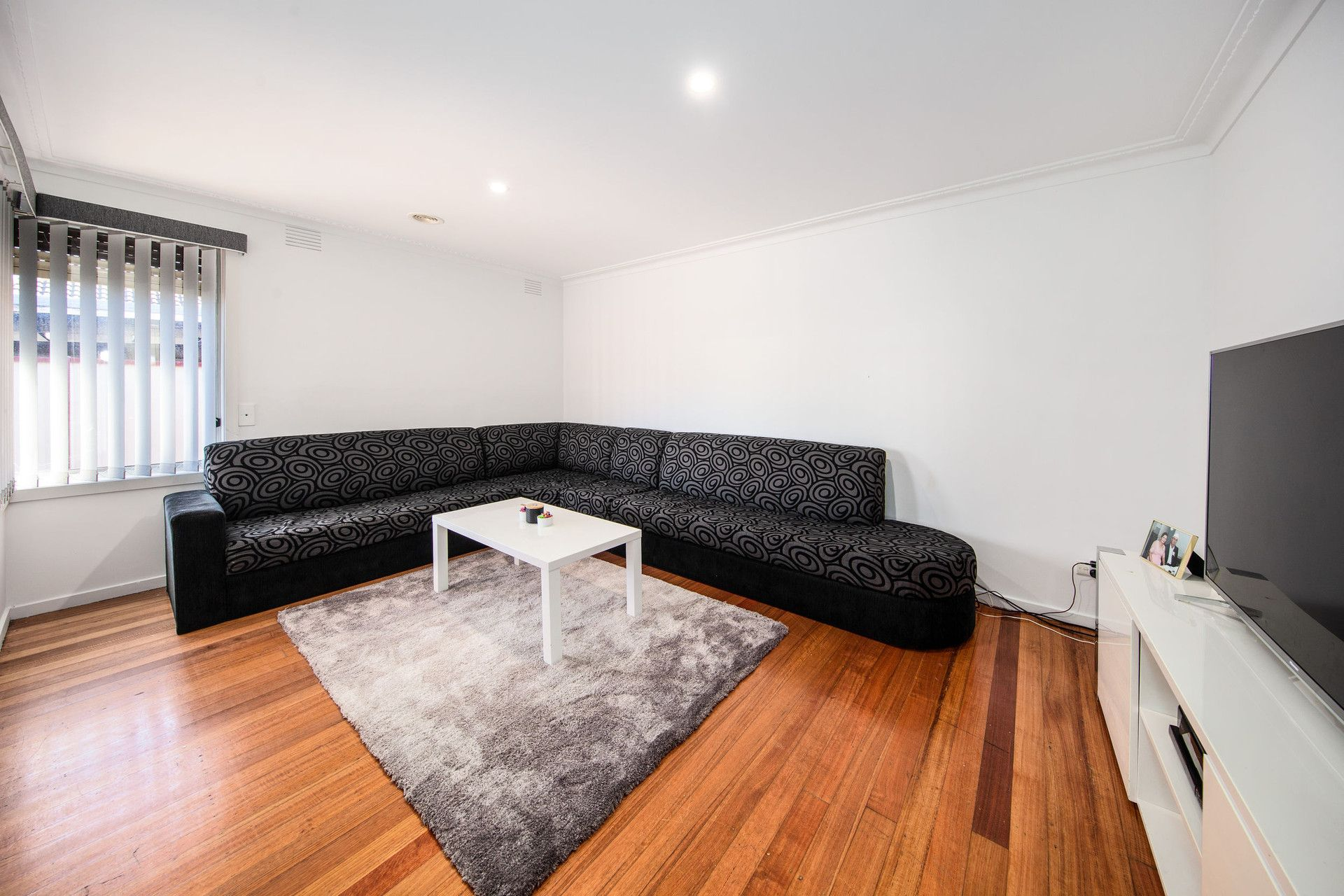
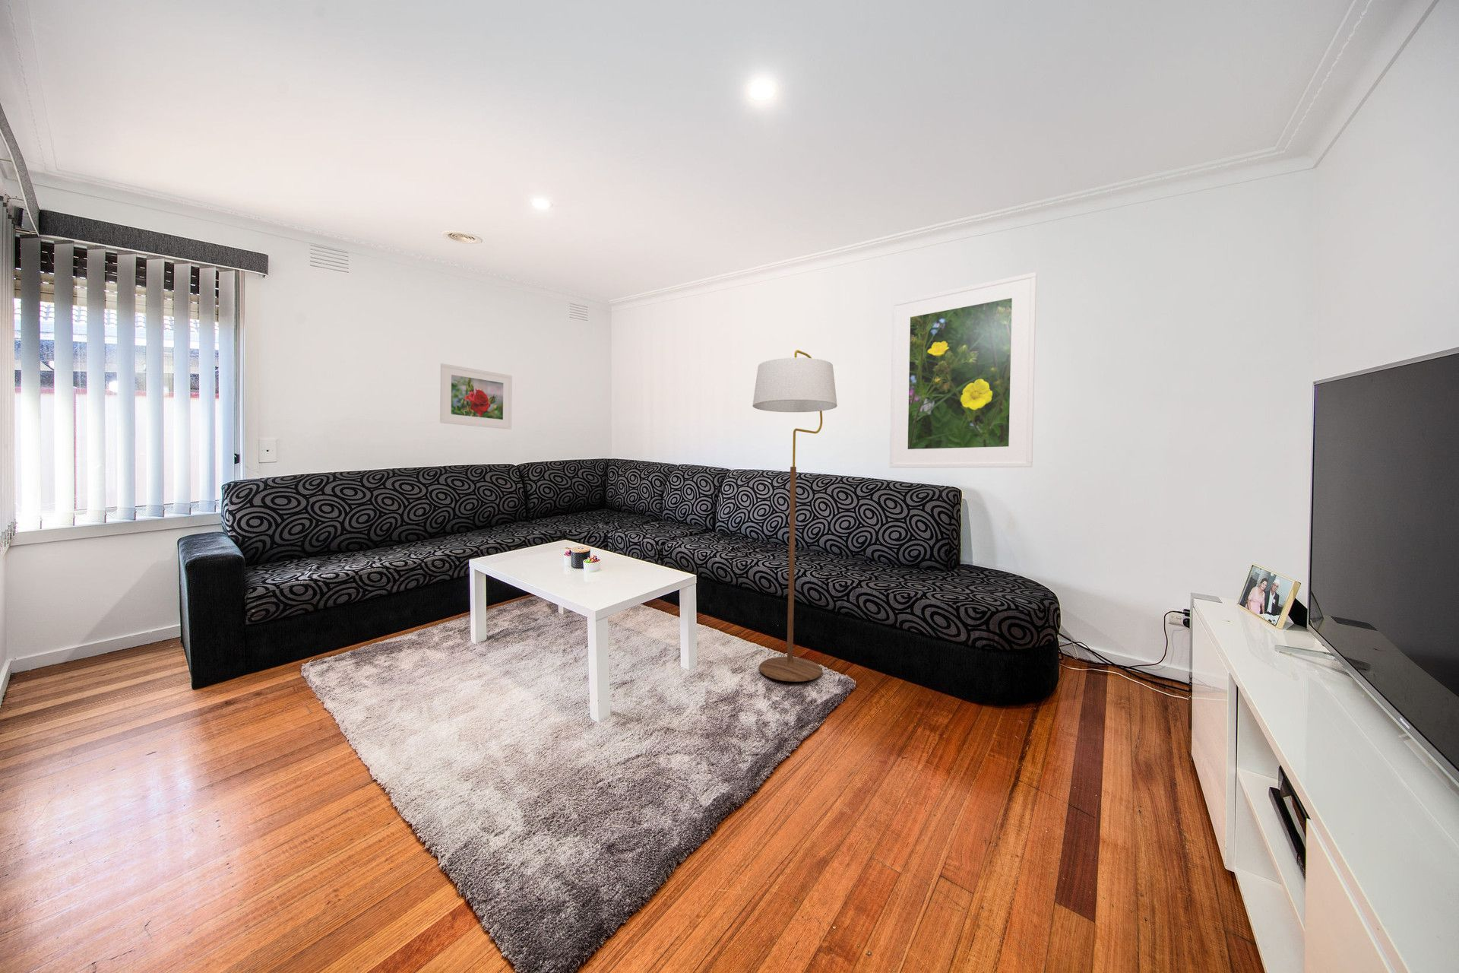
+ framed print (478, 397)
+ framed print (956, 378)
+ floor lamp (795, 509)
